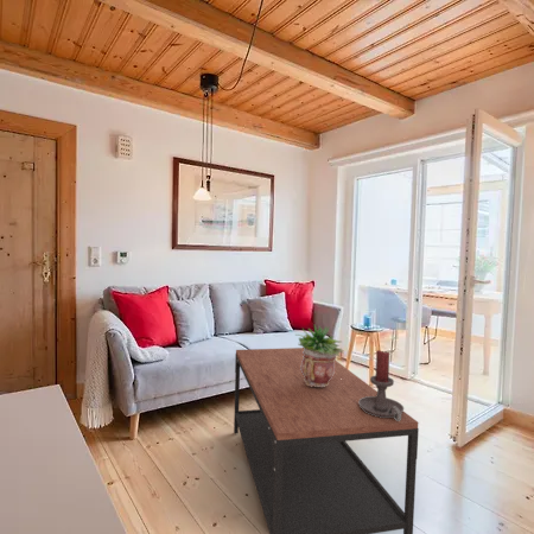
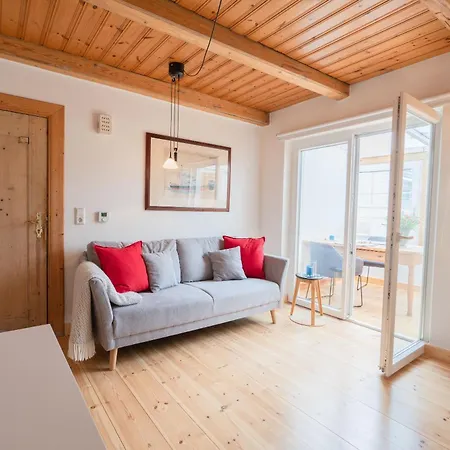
- potted plant (319, 352)
- coffee table (301, 427)
- candle holder (384, 381)
